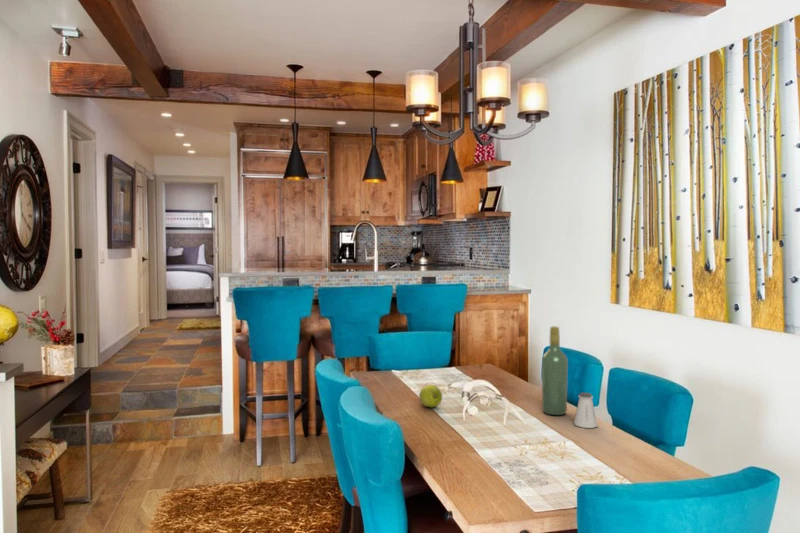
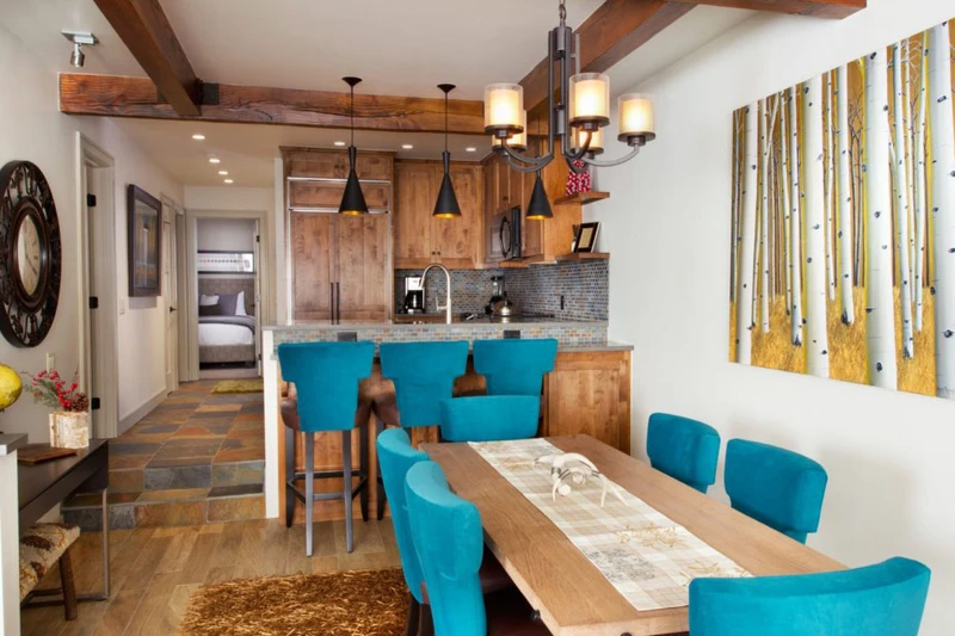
- apple (430, 395)
- wine bottle (554, 369)
- saltshaker (585, 409)
